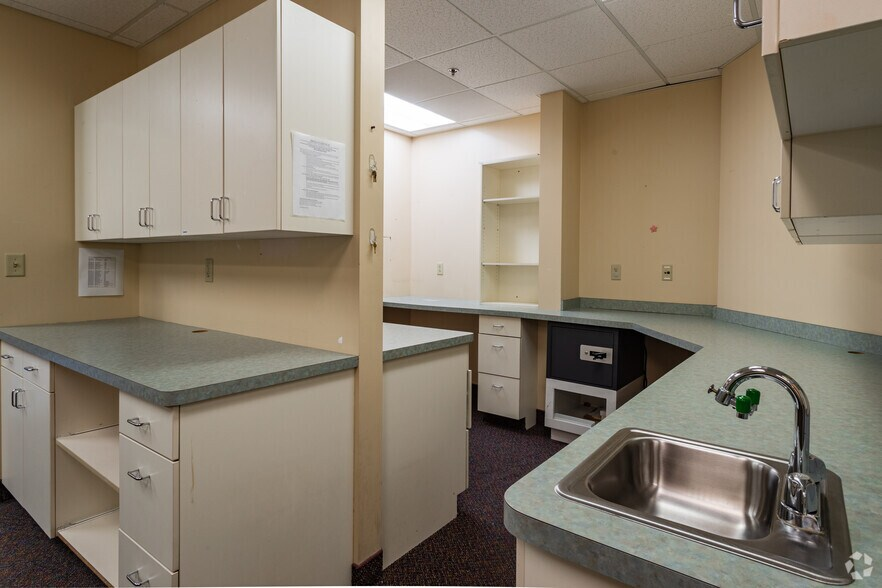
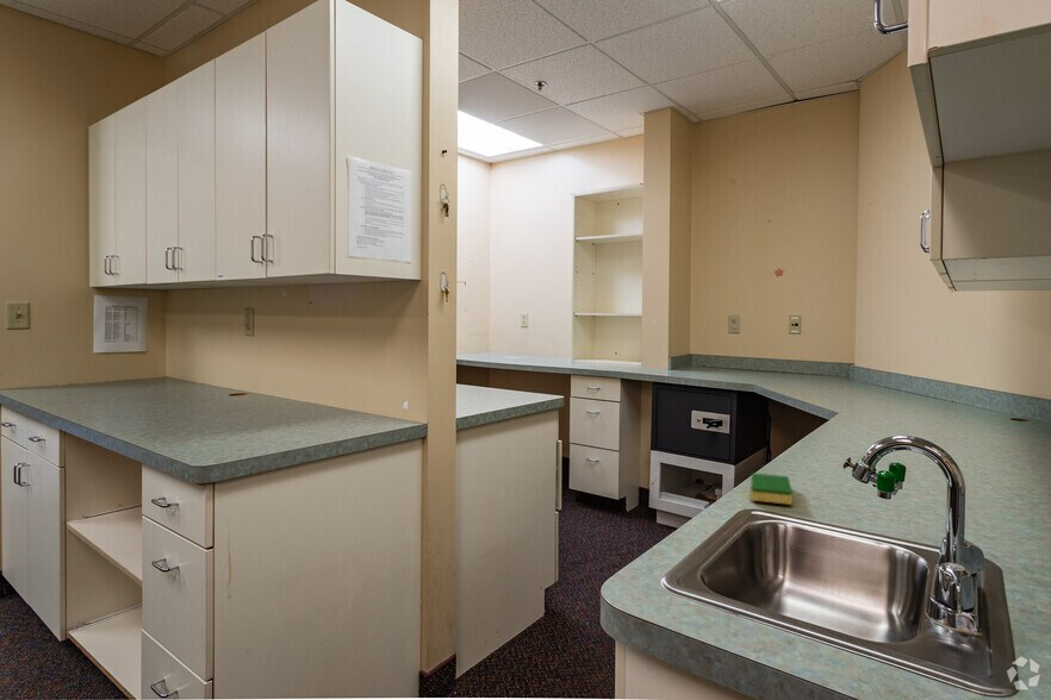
+ dish sponge (770, 487)
